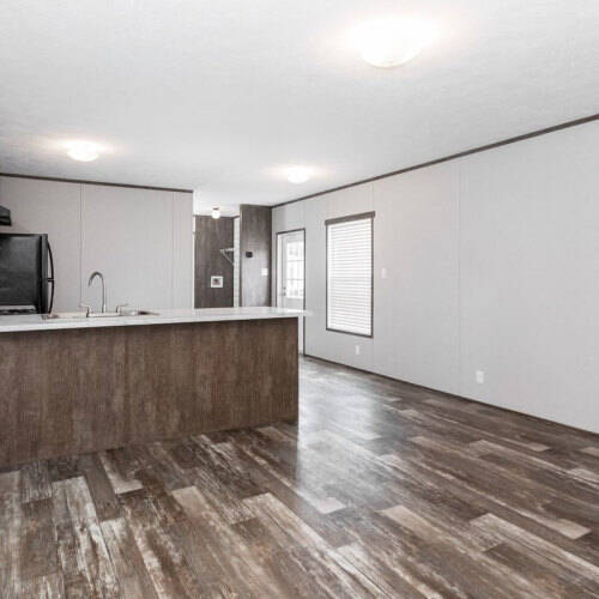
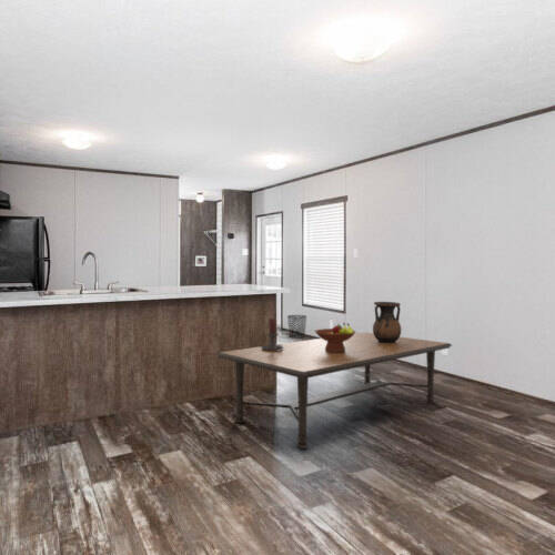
+ dining table (339, 371)
+ vase (386, 322)
+ waste bin (296, 325)
+ candle holder (274, 333)
+ fruit bowl (334, 336)
